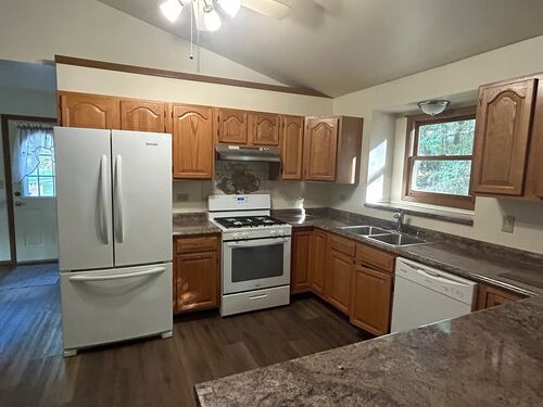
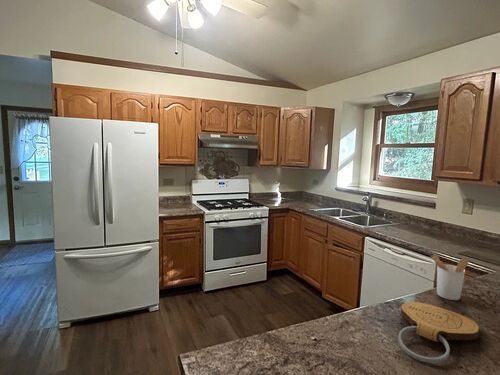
+ key chain (432, 326)
+ utensil holder (445, 275)
